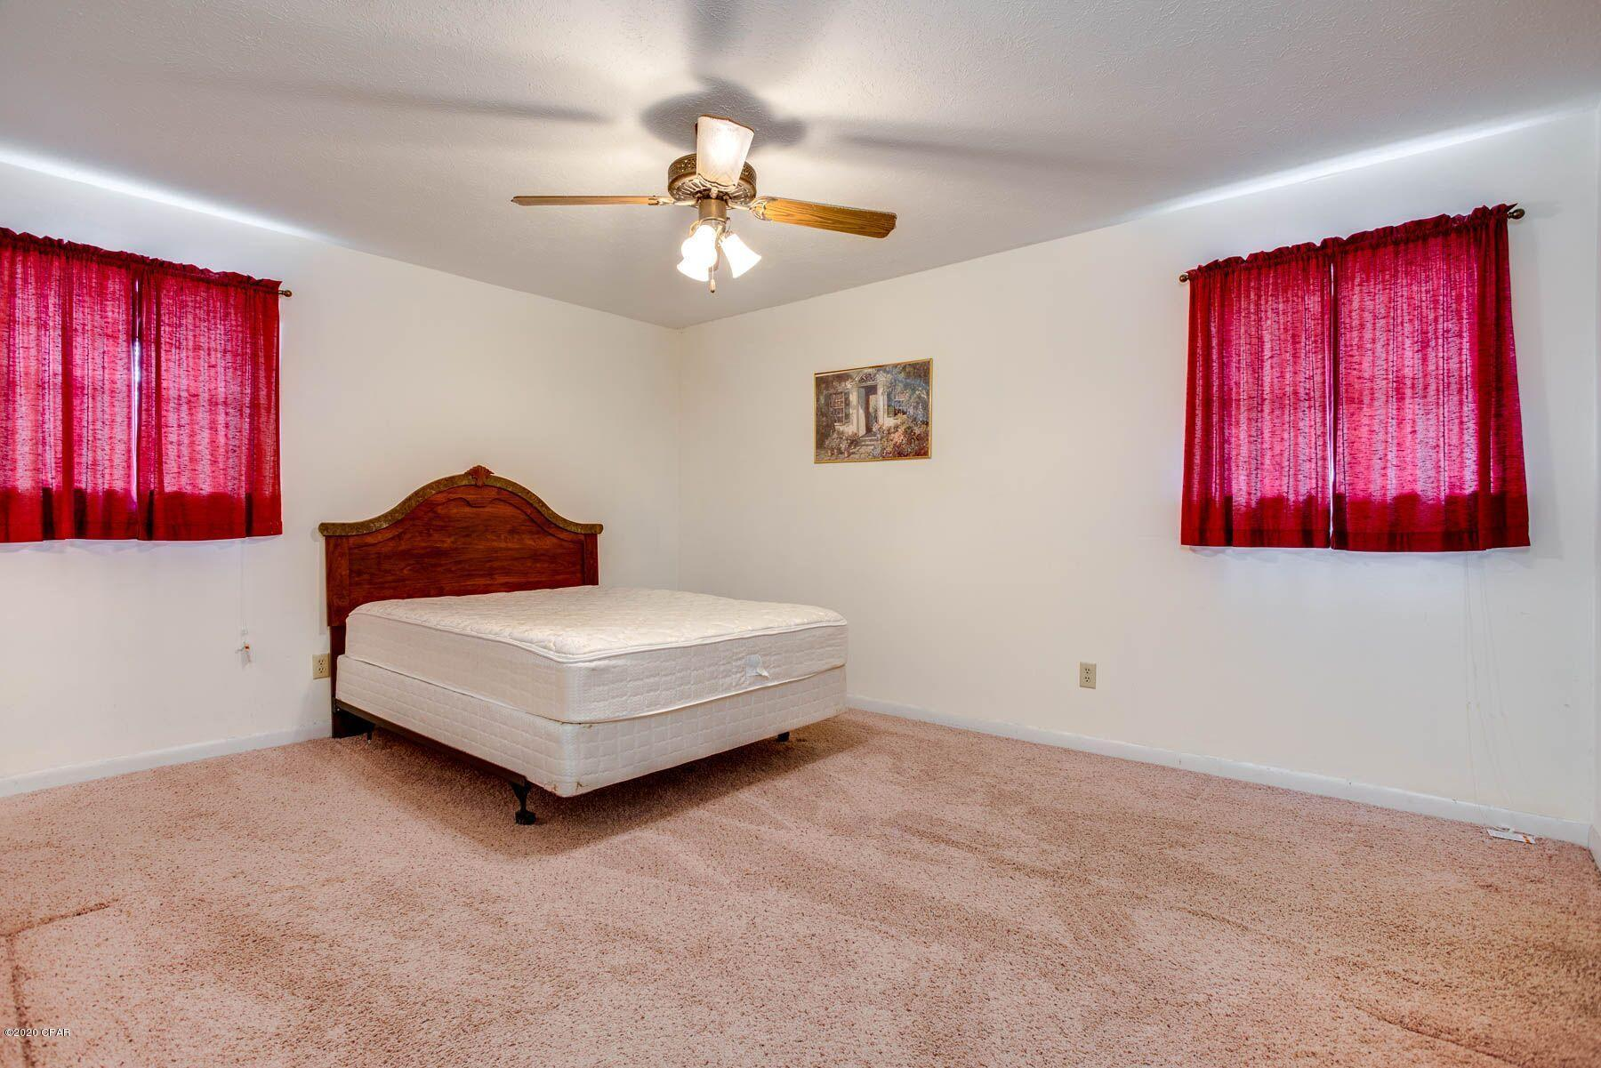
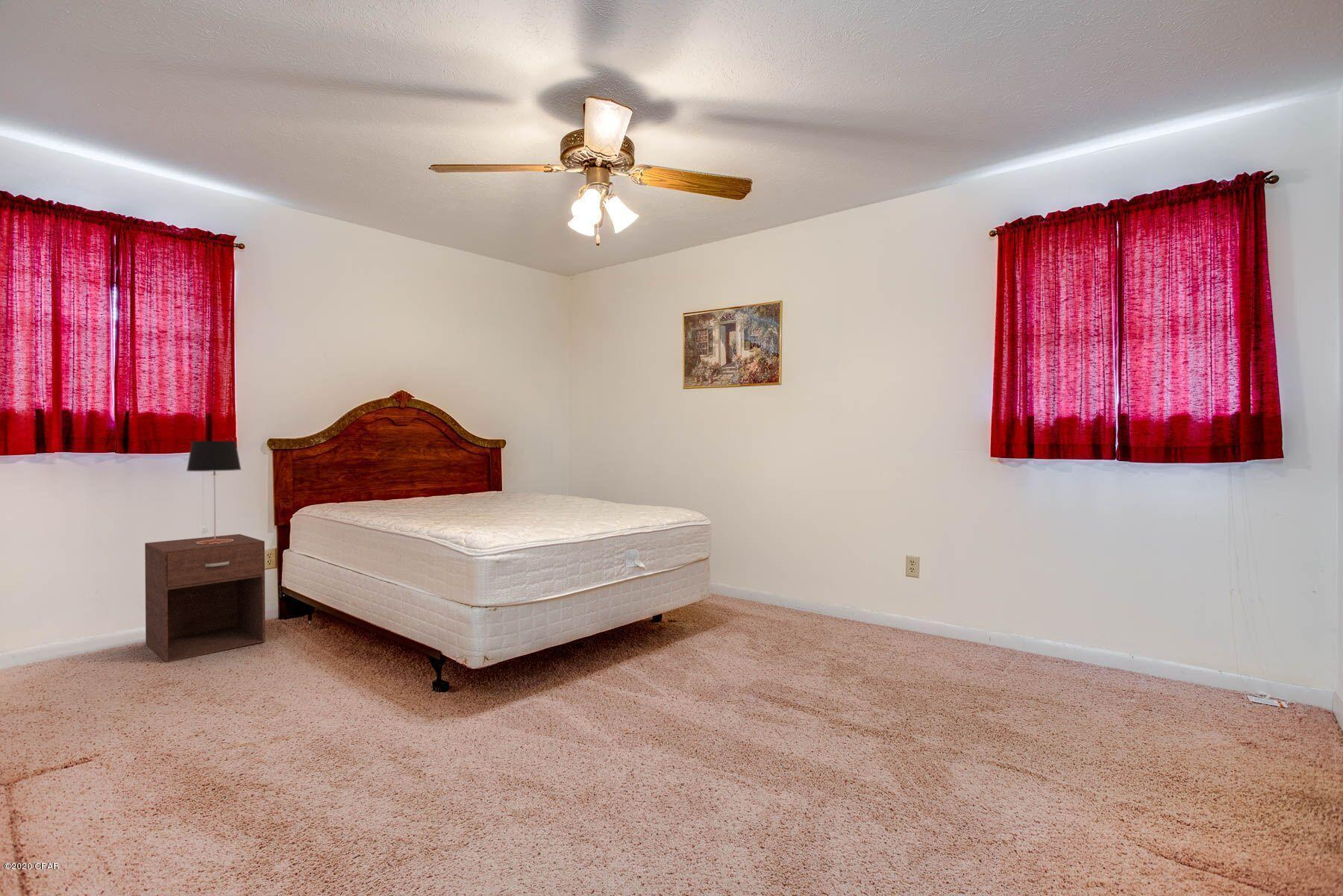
+ table lamp (214, 491)
+ nightstand (206, 592)
